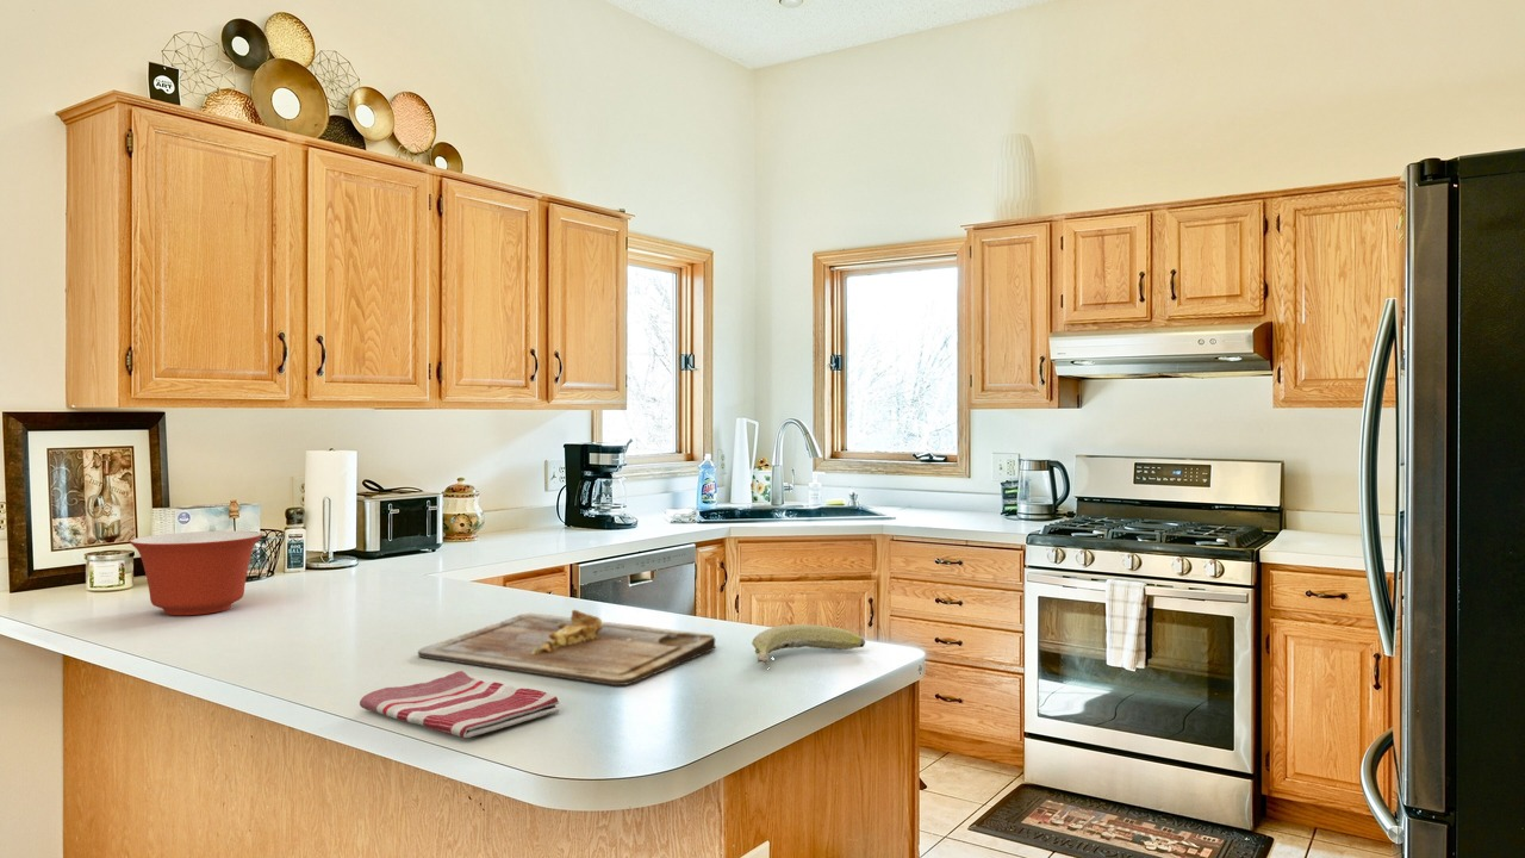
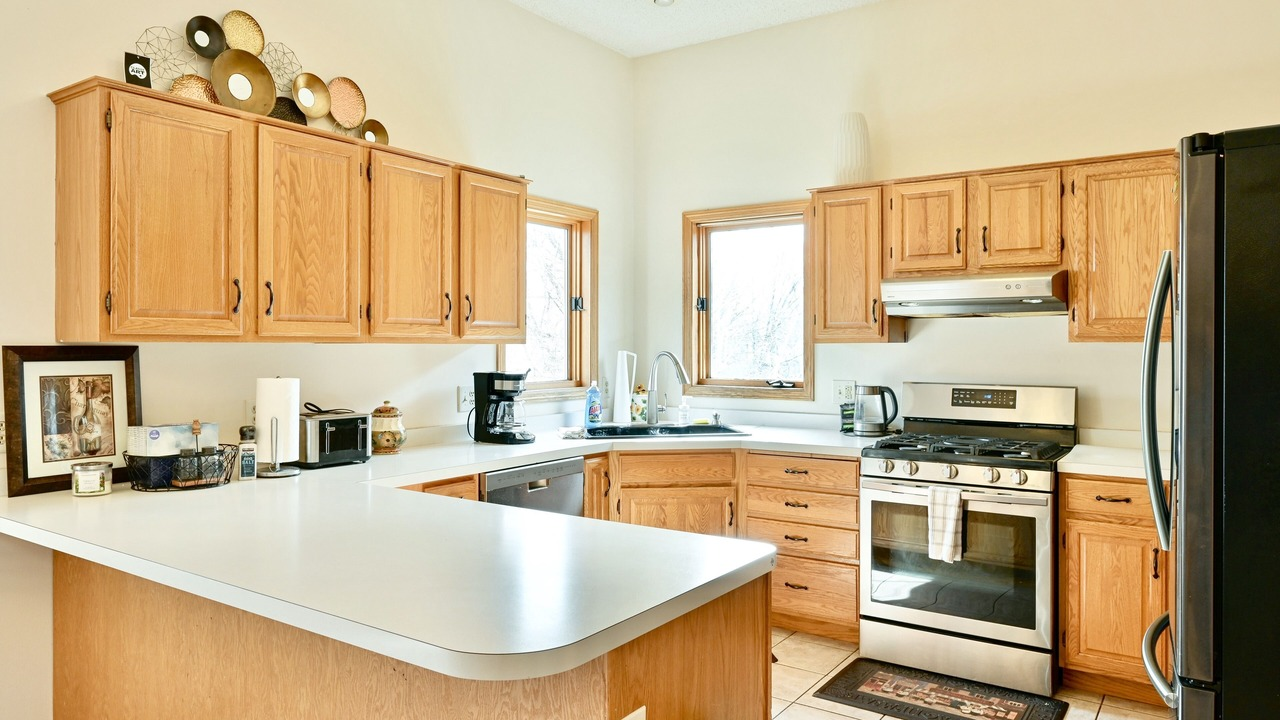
- cutting board (568, 634)
- mixing bowl (198, 573)
- dish towel (460, 702)
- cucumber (797, 644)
